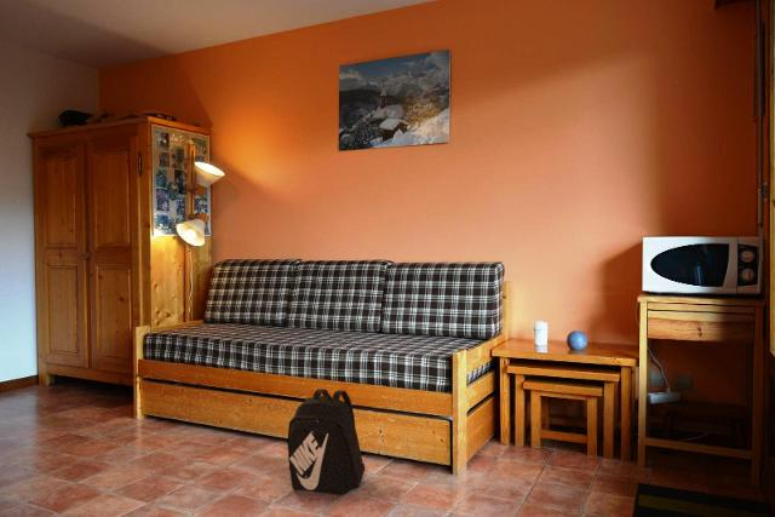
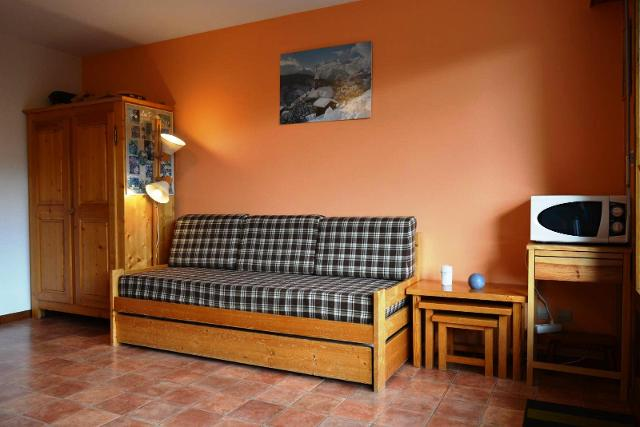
- backpack (328, 433)
